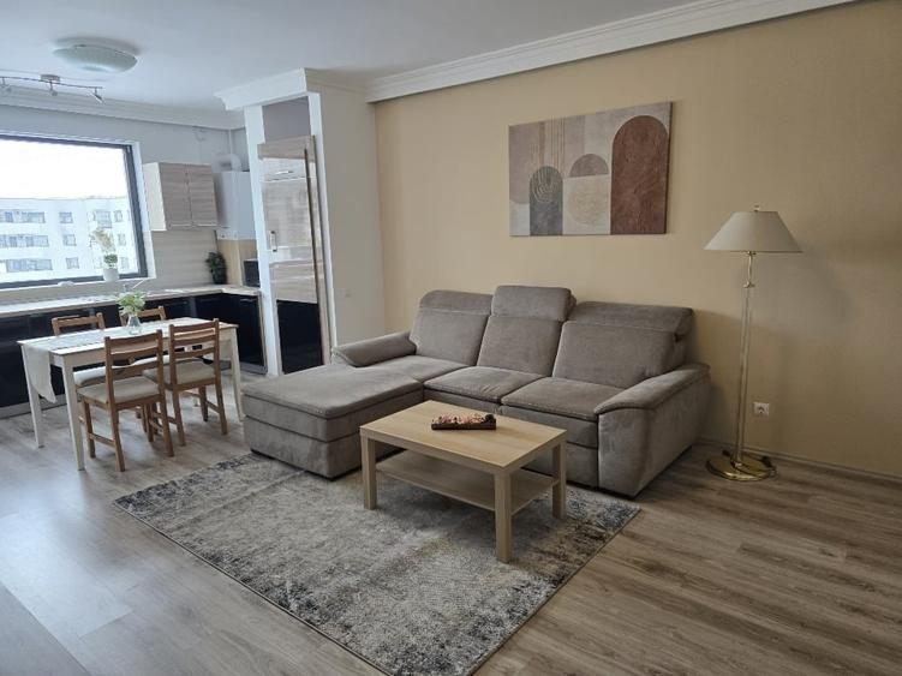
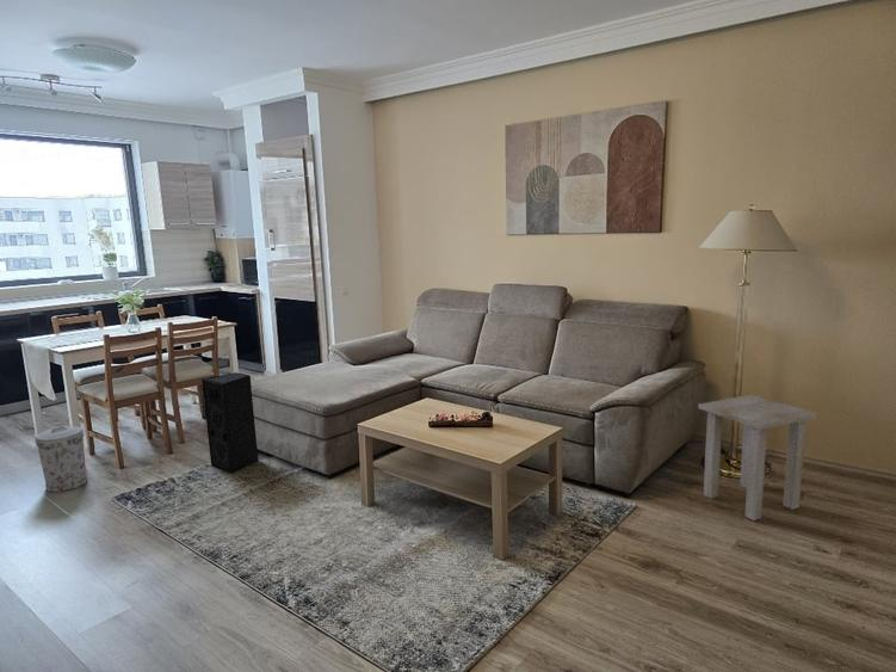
+ trash can (62, 456)
+ side table (753, 455)
+ speaker (231, 420)
